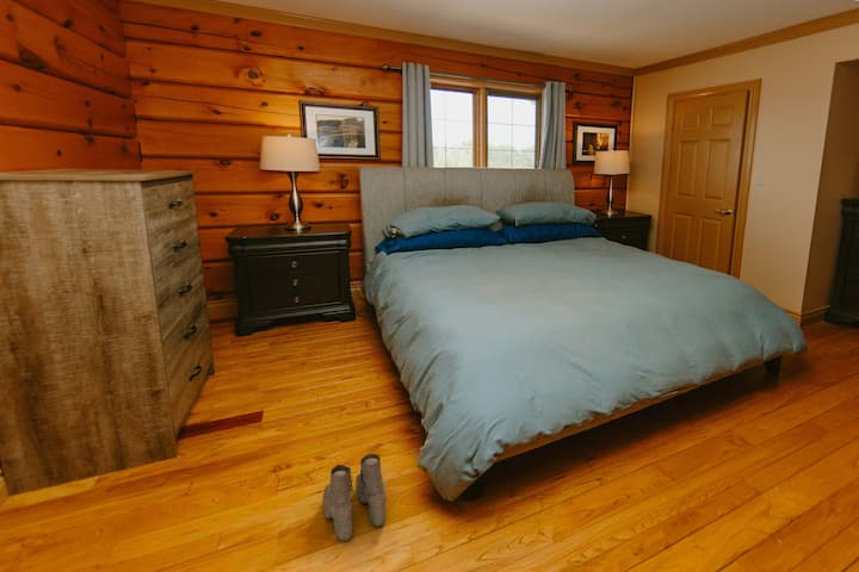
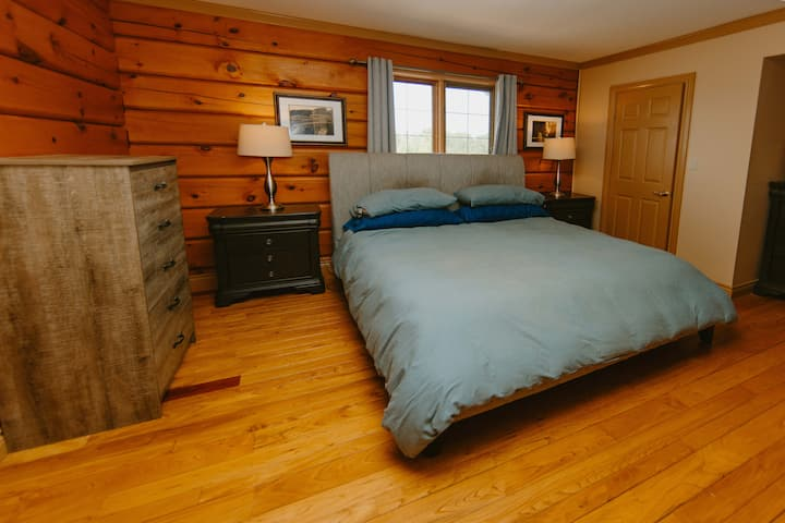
- boots (351, 484)
